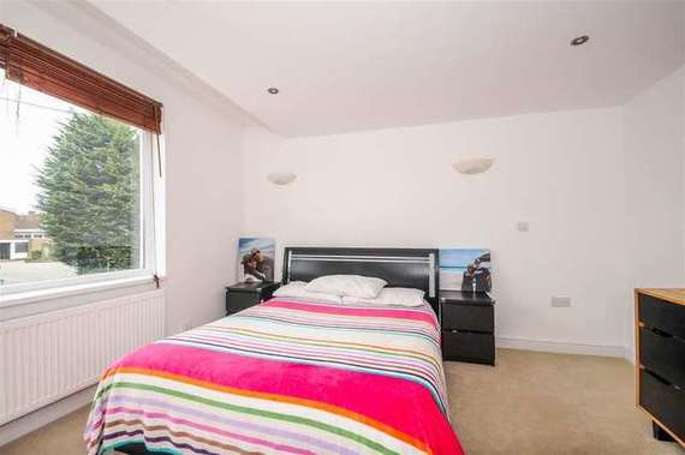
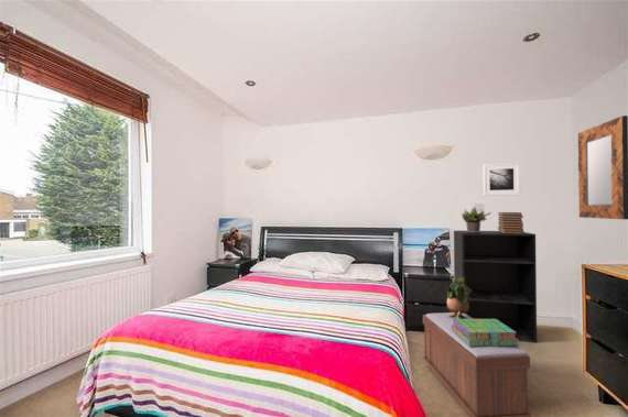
+ bench (468, 359)
+ book stack (509, 222)
+ potted plant (476, 218)
+ home mirror (600, 172)
+ bookshelf (491, 282)
+ stack of books (483, 330)
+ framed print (501, 179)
+ potted plant (458, 296)
